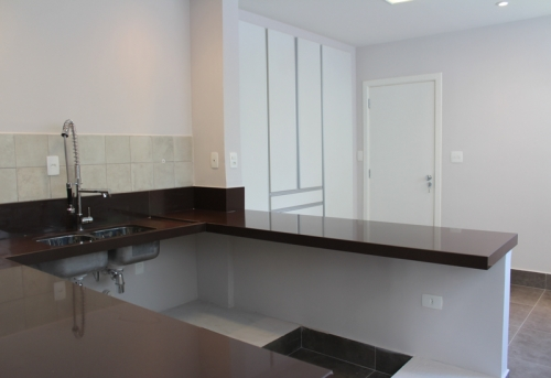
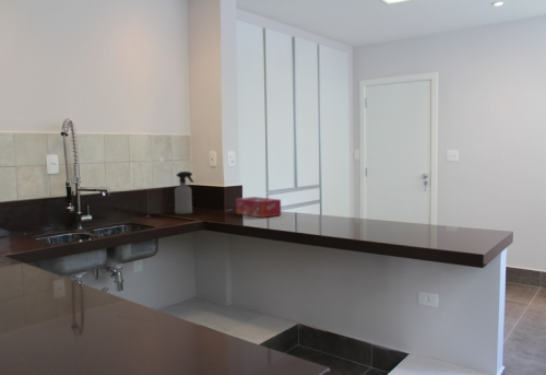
+ tissue box (258, 207)
+ spray bottle (183, 191)
